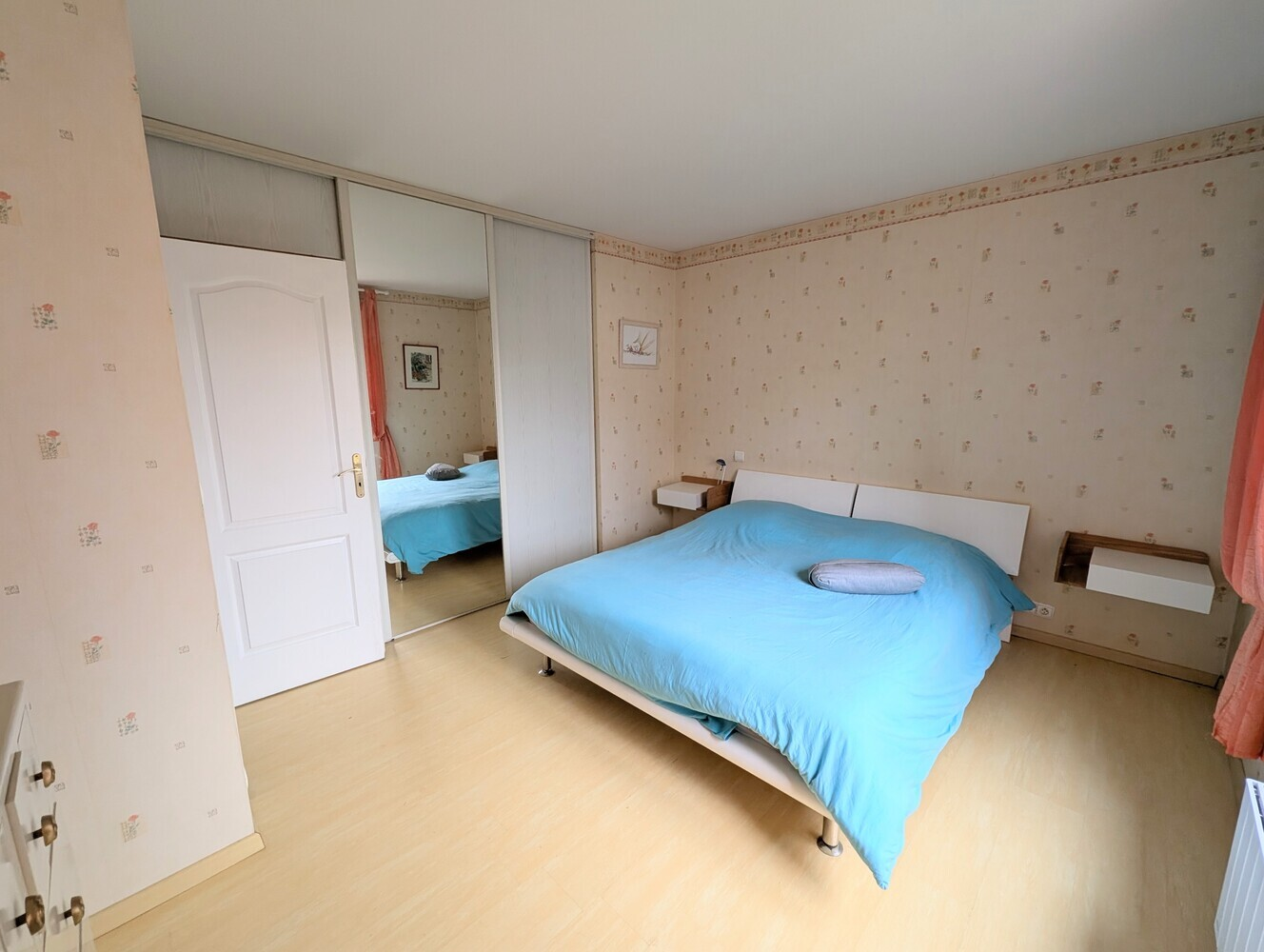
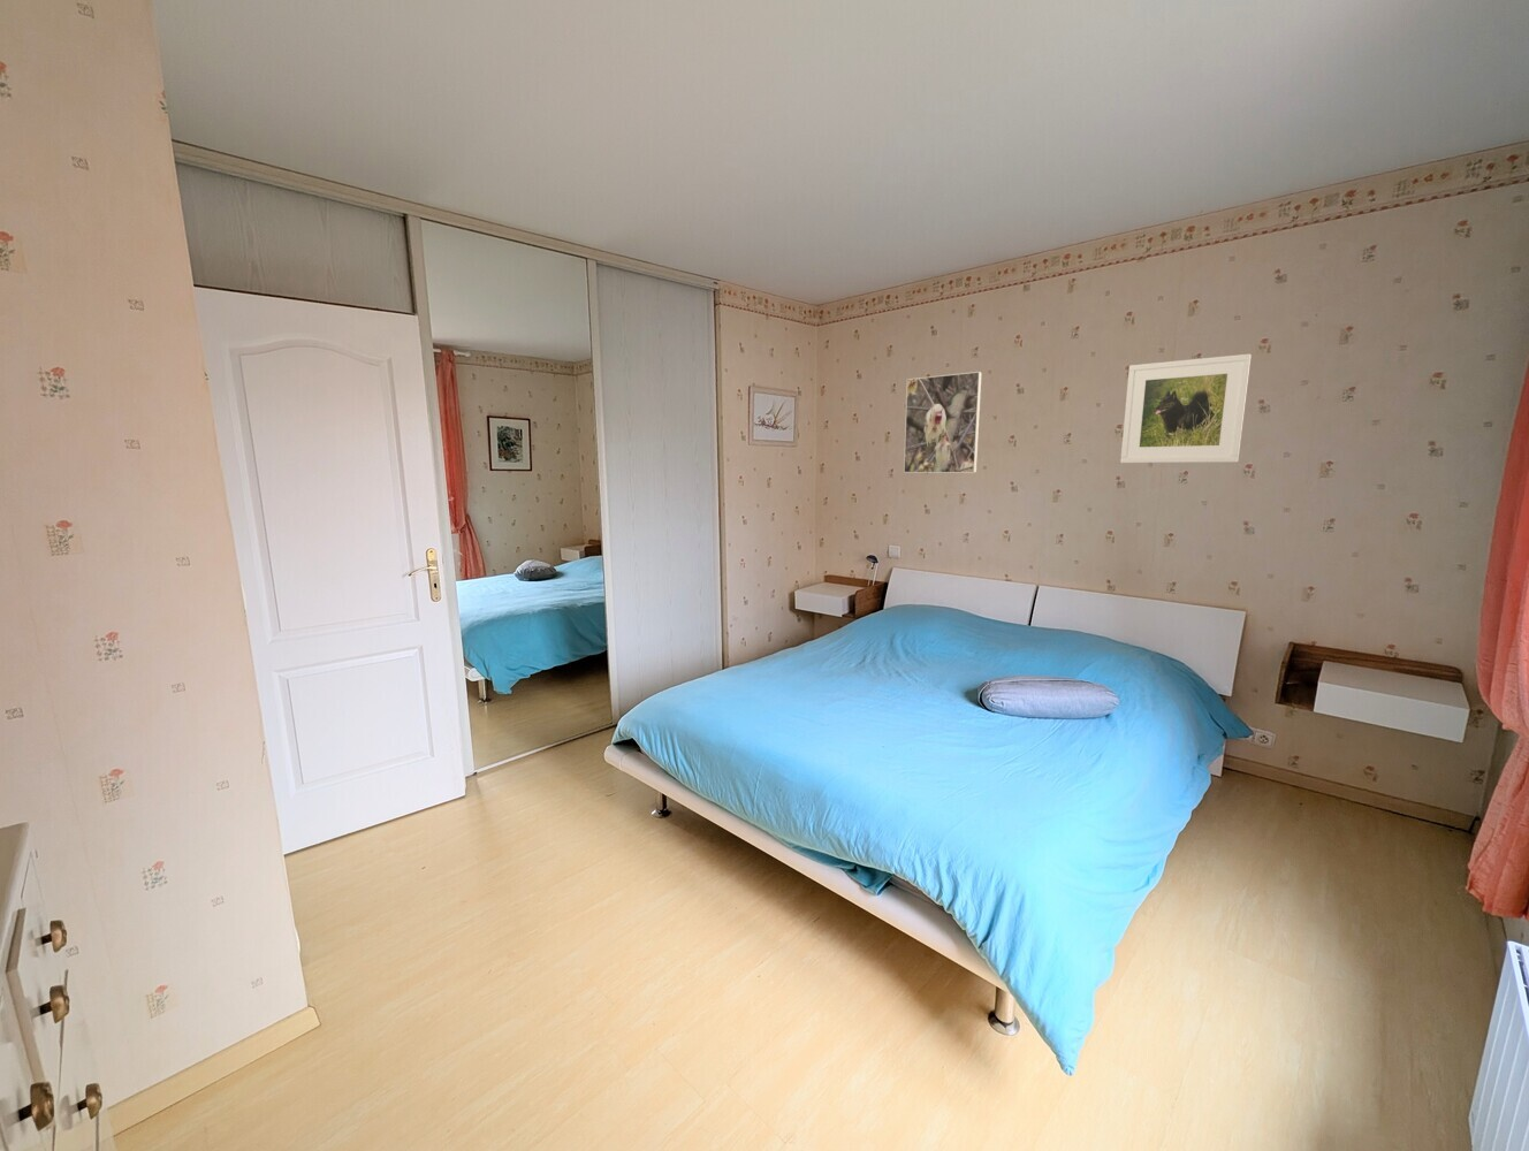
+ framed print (941, 424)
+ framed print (1182, 411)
